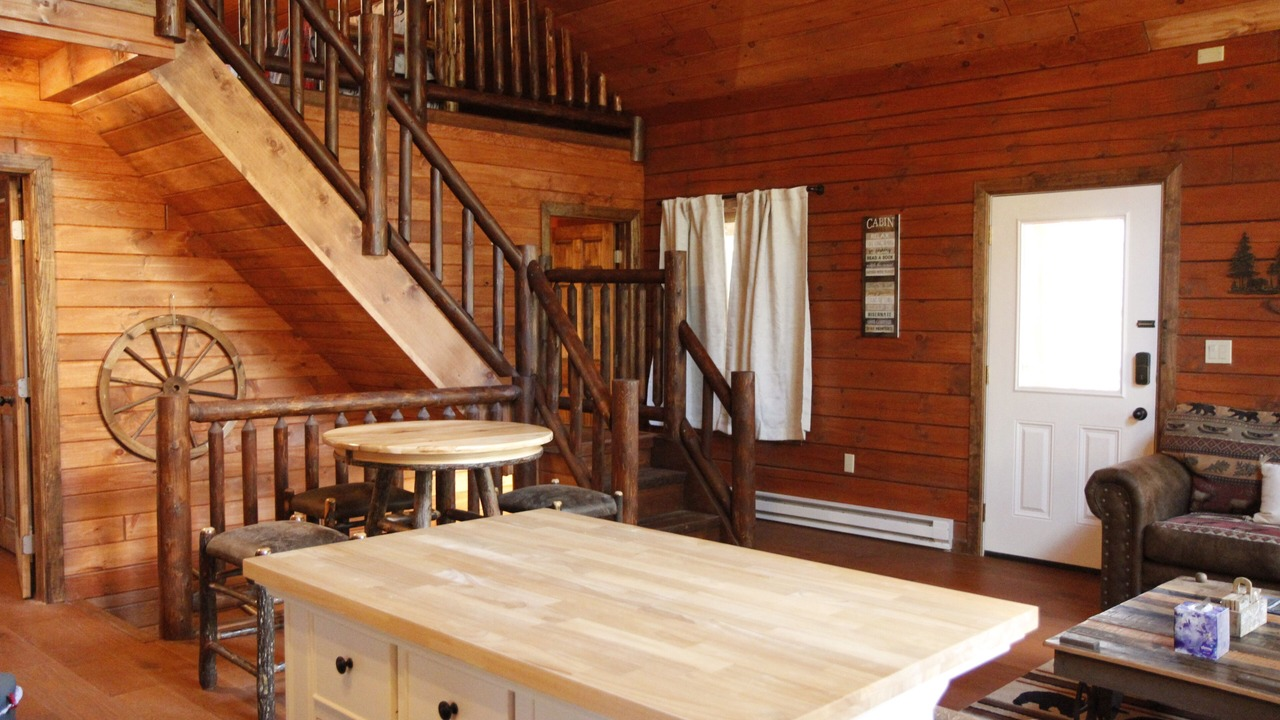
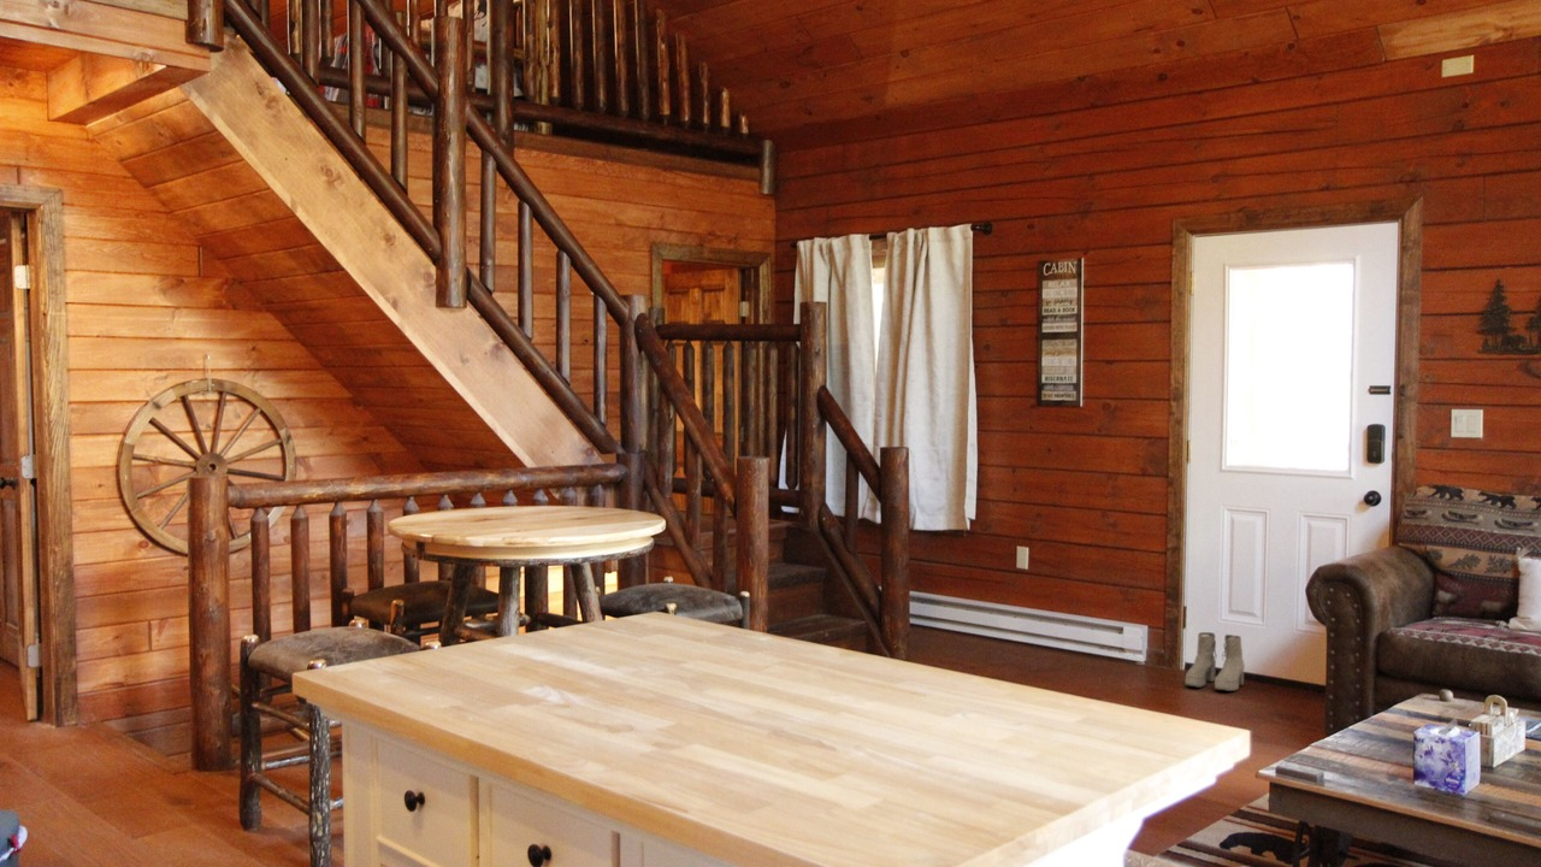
+ boots (1215, 660)
